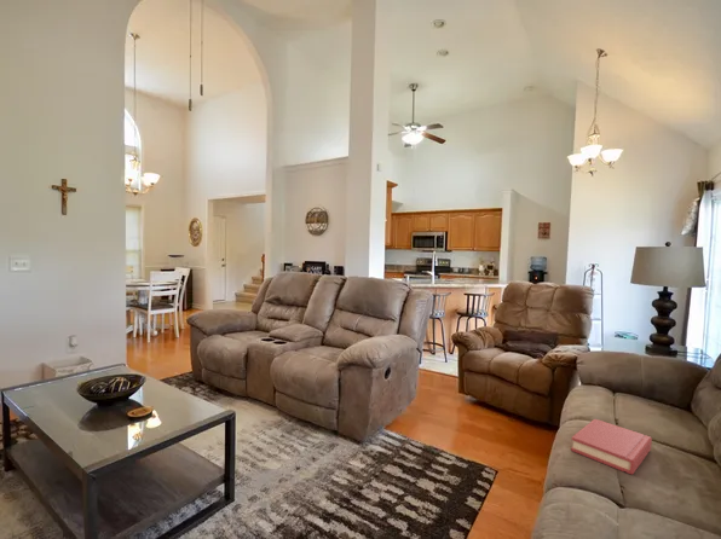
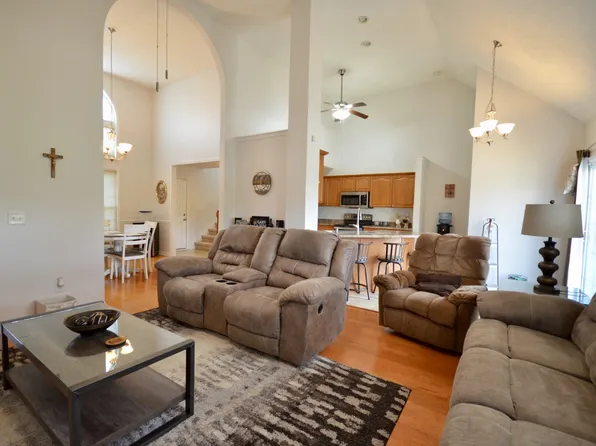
- hardback book (611, 444)
